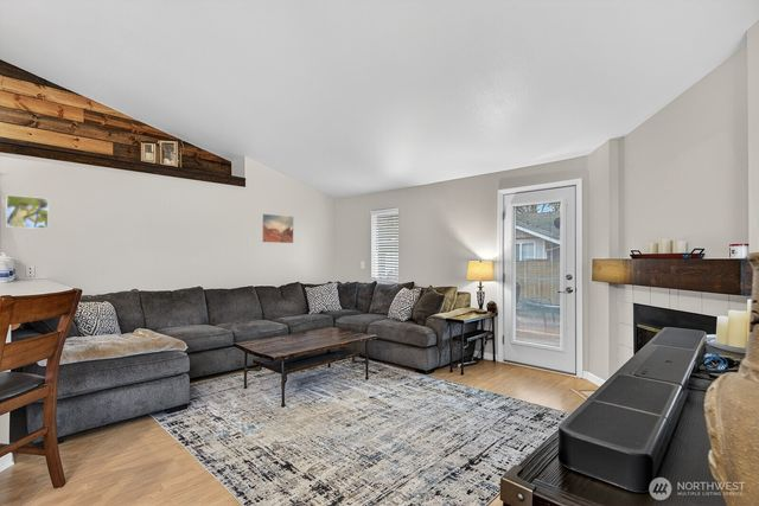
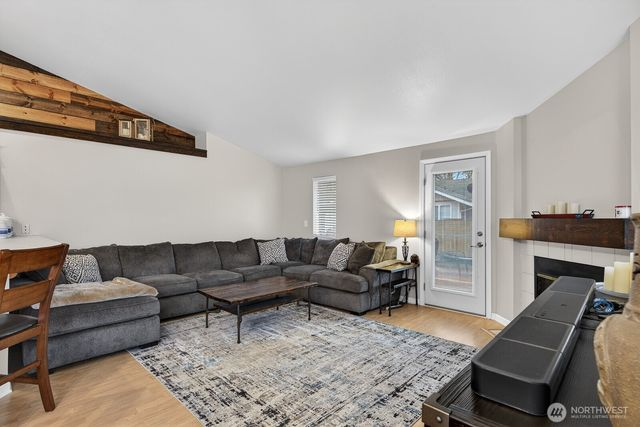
- wall art (278, 229)
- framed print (27, 212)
